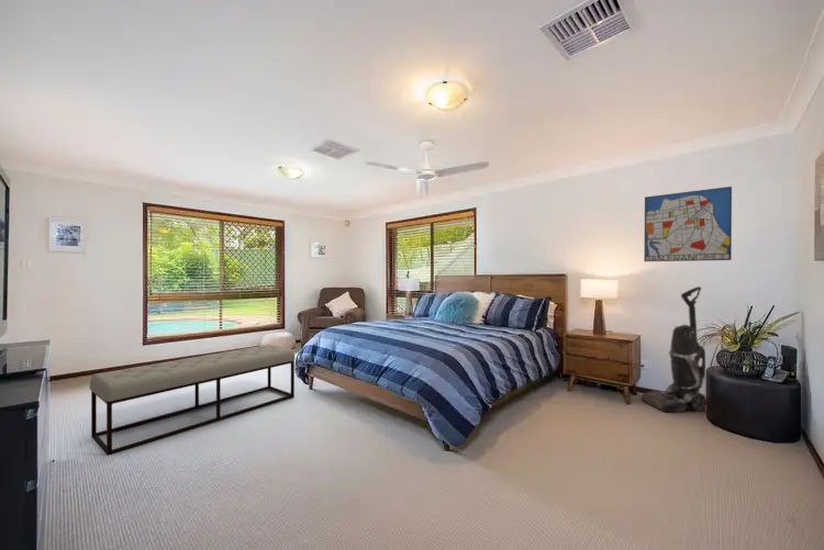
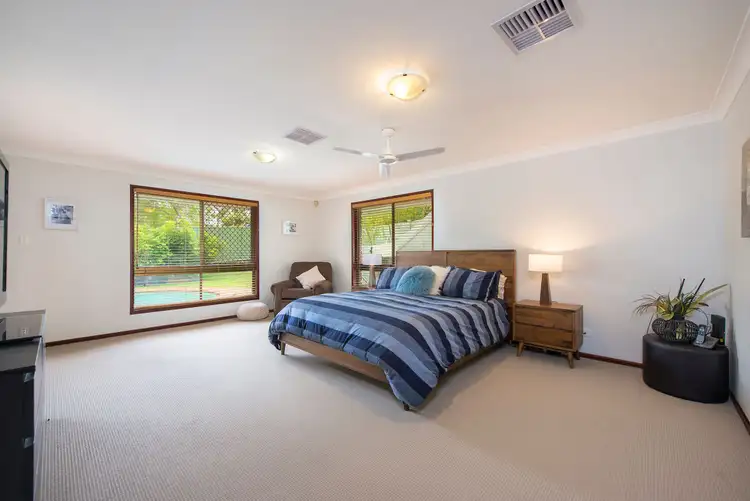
- bench (204, 382)
- vacuum cleaner (673, 346)
- wall art (684, 226)
